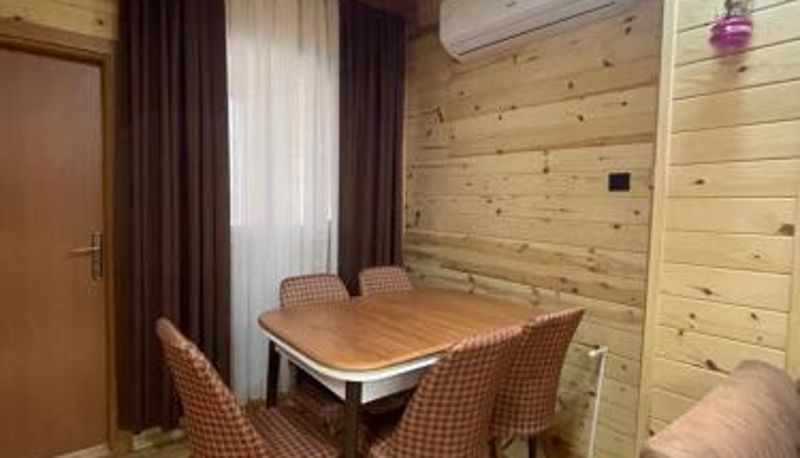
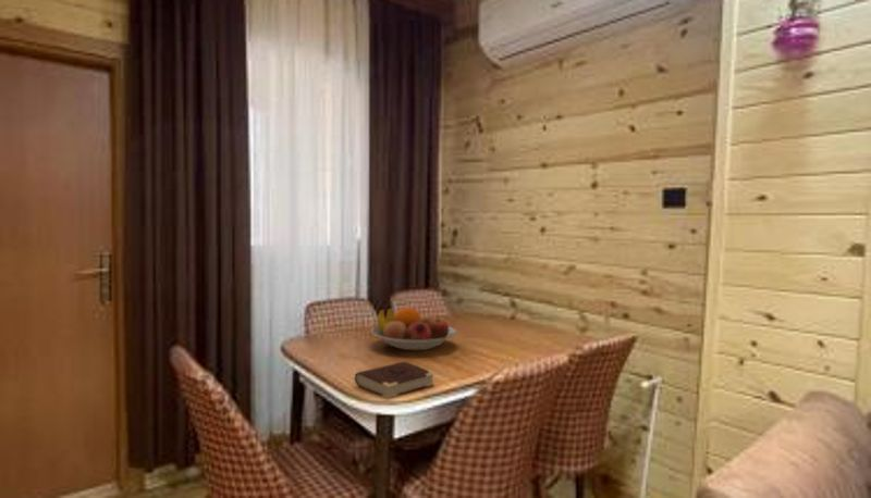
+ book (394, 377)
+ fruit bowl (414, 327)
